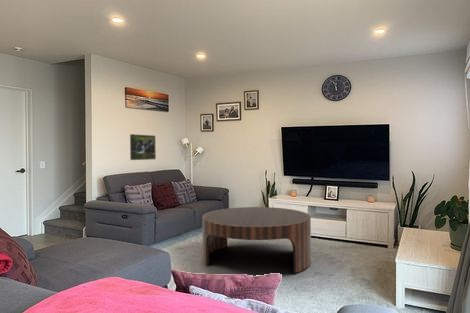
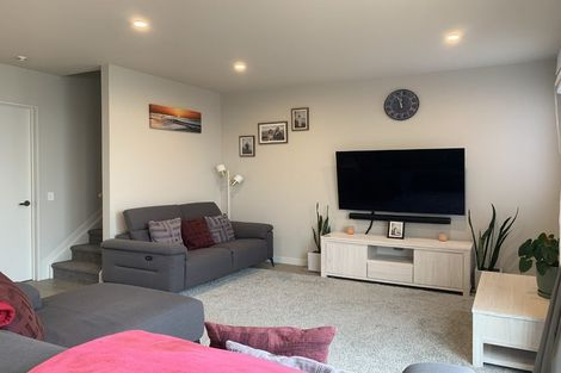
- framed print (143, 147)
- coffee table (256, 236)
